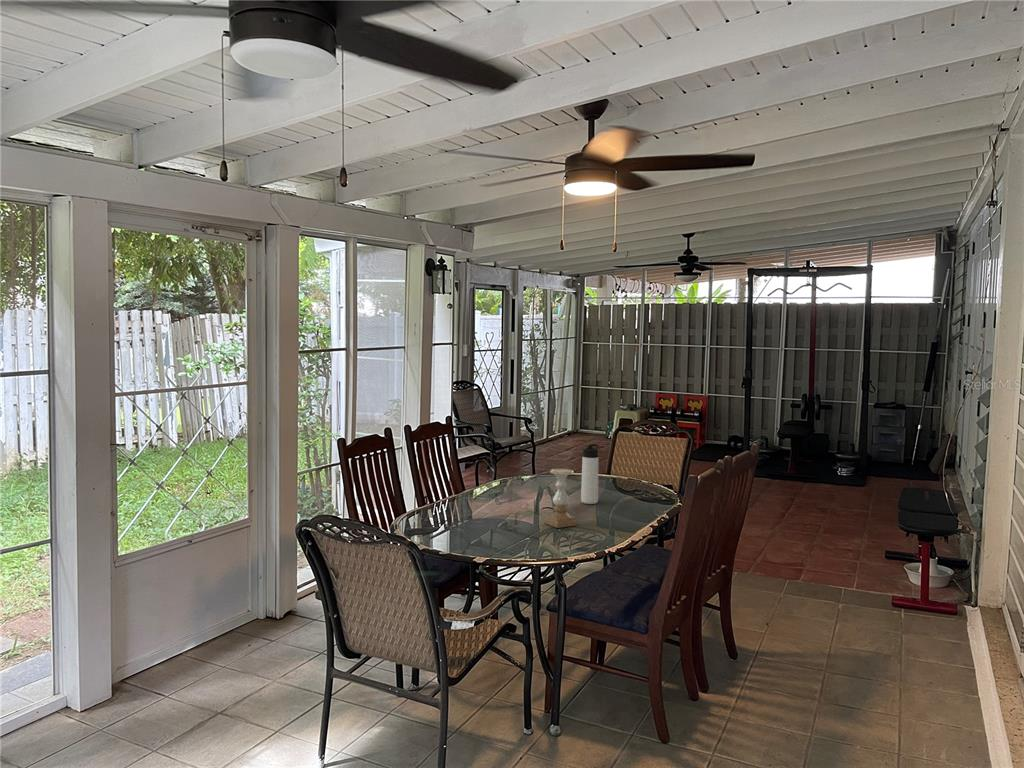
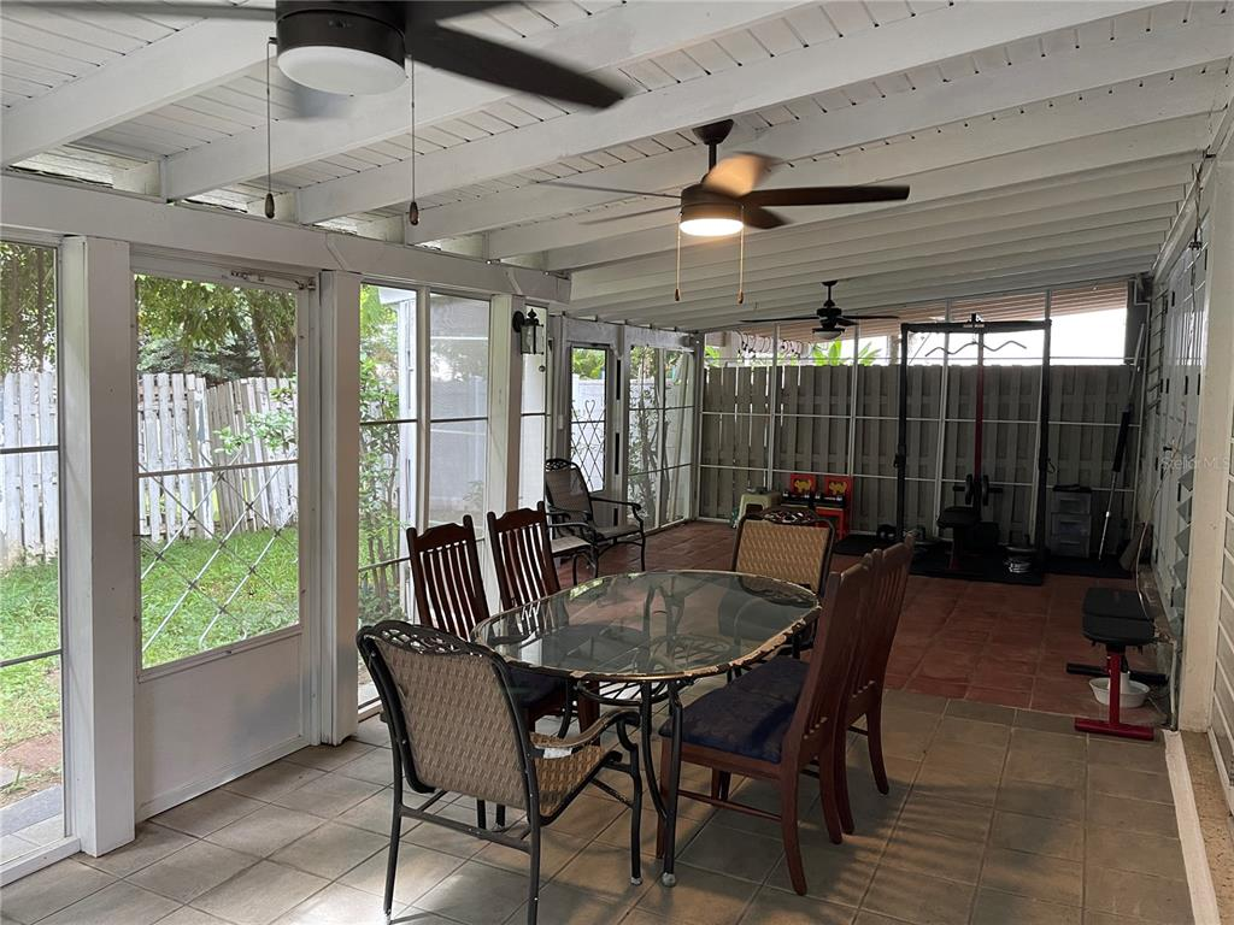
- candle holder (561, 497)
- thermos bottle (591, 473)
